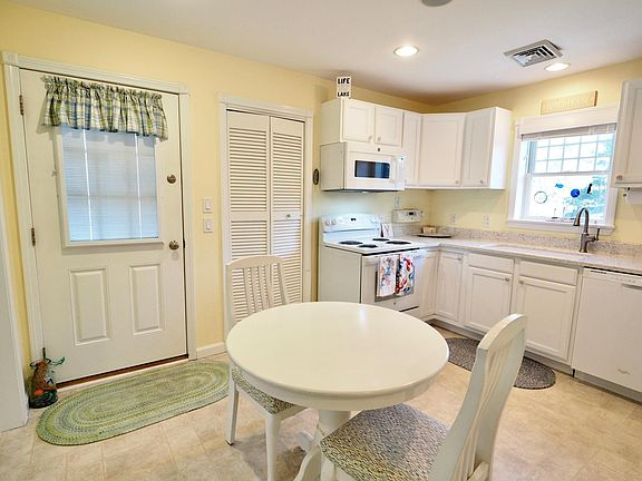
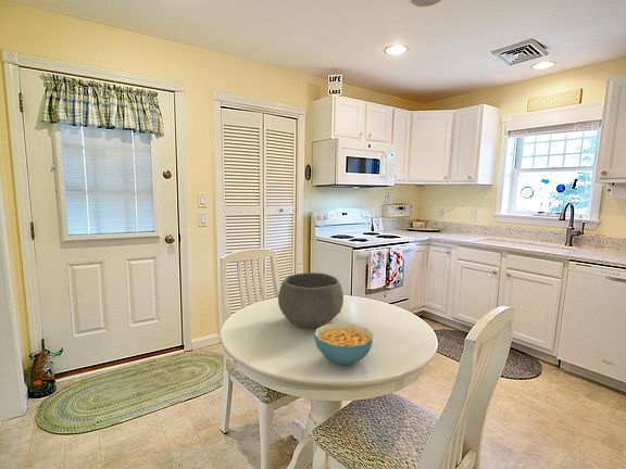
+ bowl (310, 300)
+ cereal bowl (342, 347)
